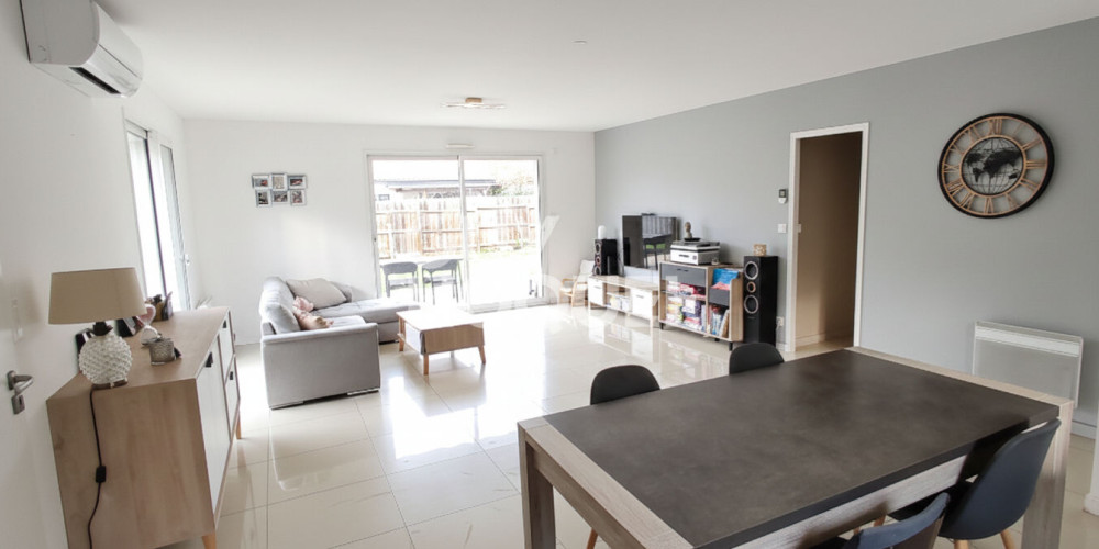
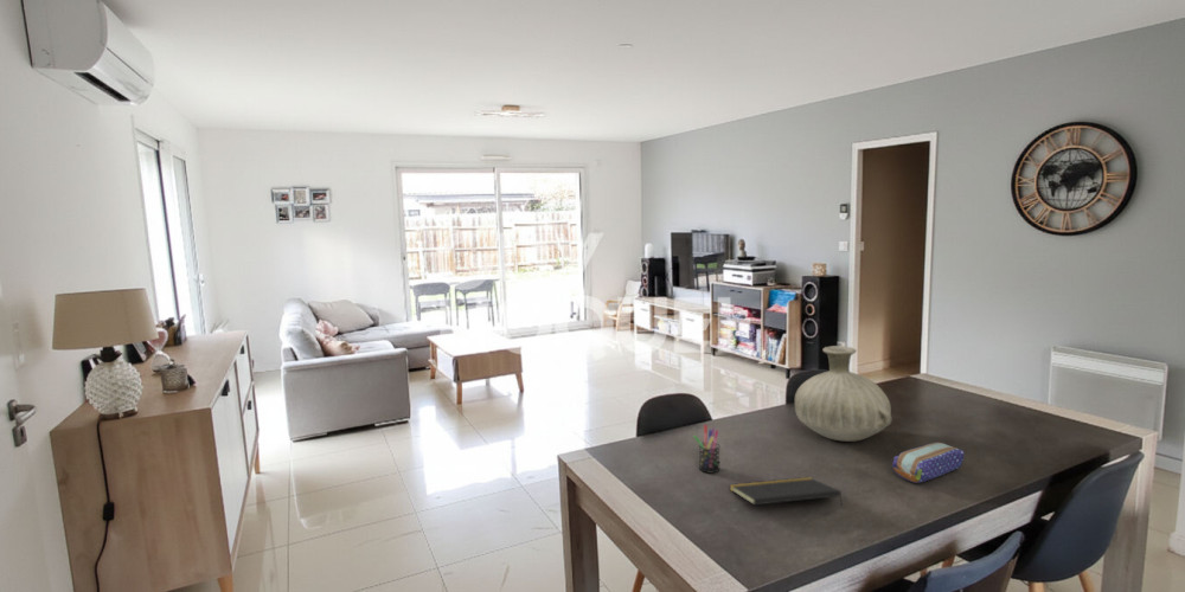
+ vase (841, 393)
+ notepad (782, 490)
+ pen holder (706, 448)
+ pencil case (927, 461)
